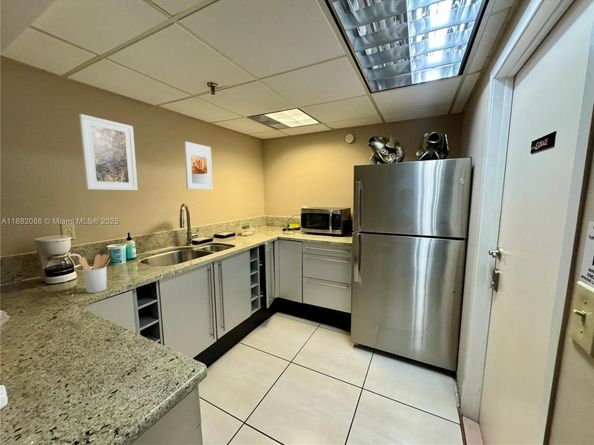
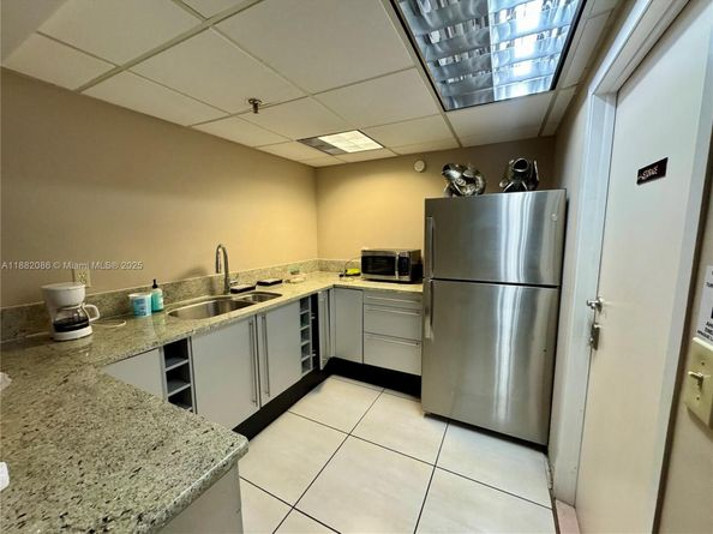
- utensil holder (97, 272)
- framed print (111, 155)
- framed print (199, 167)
